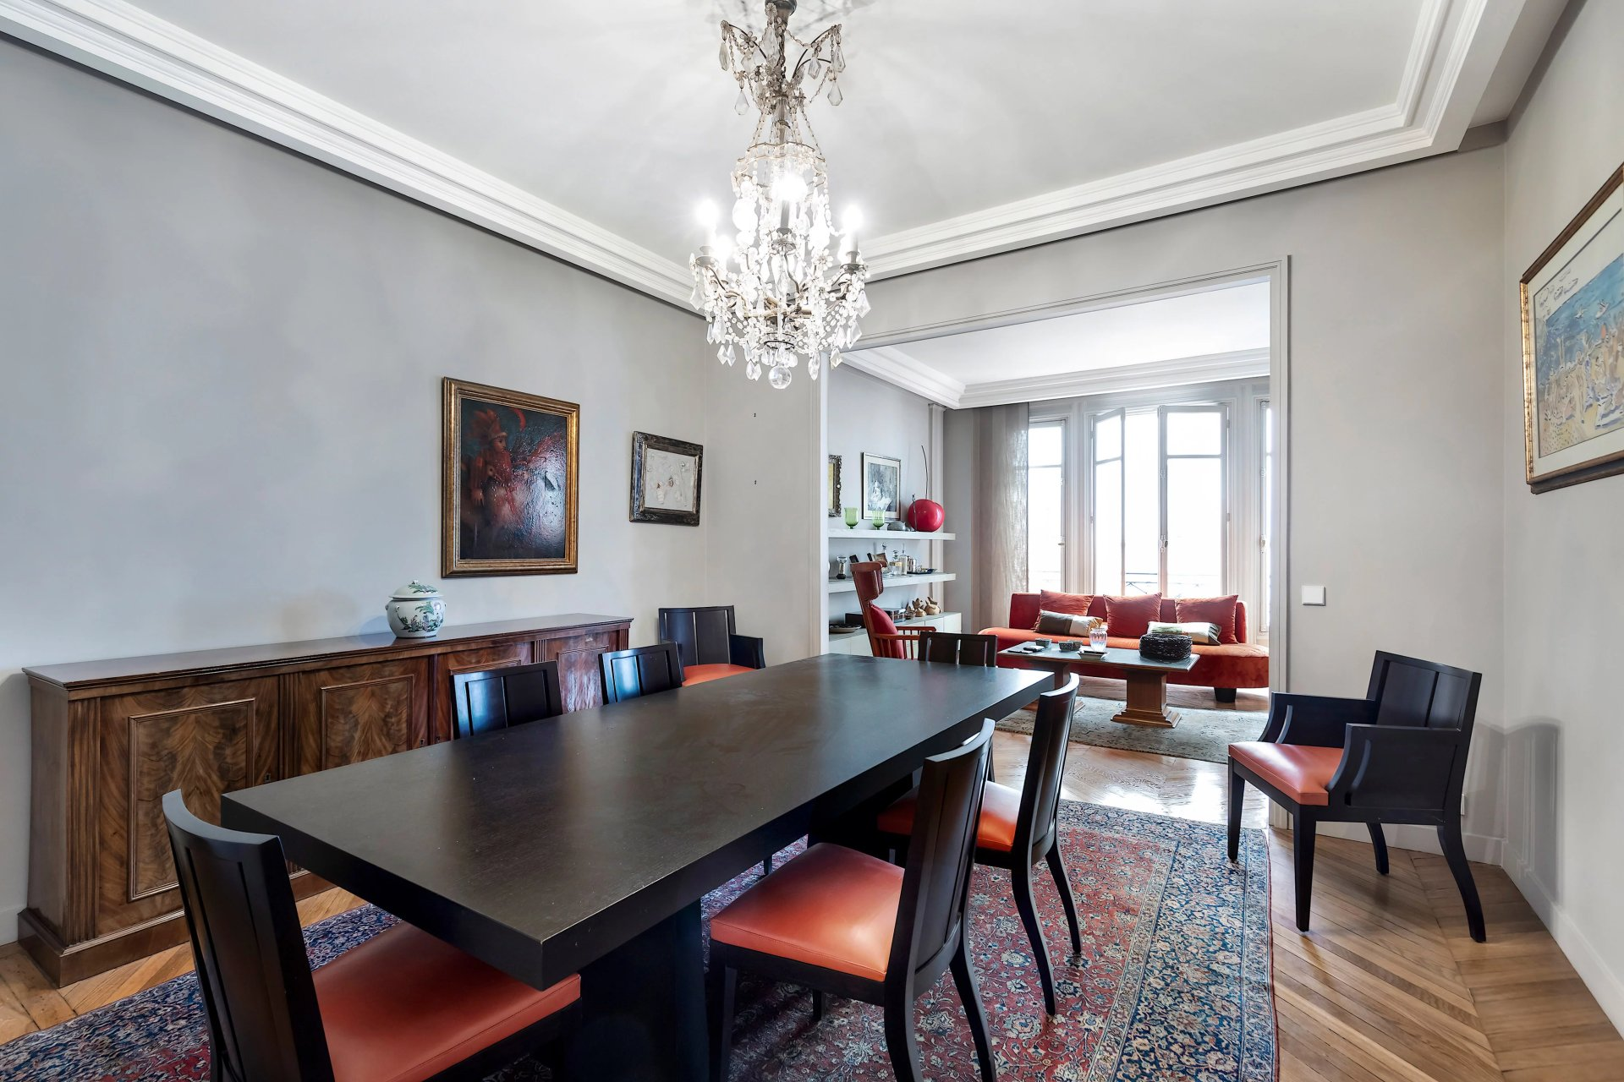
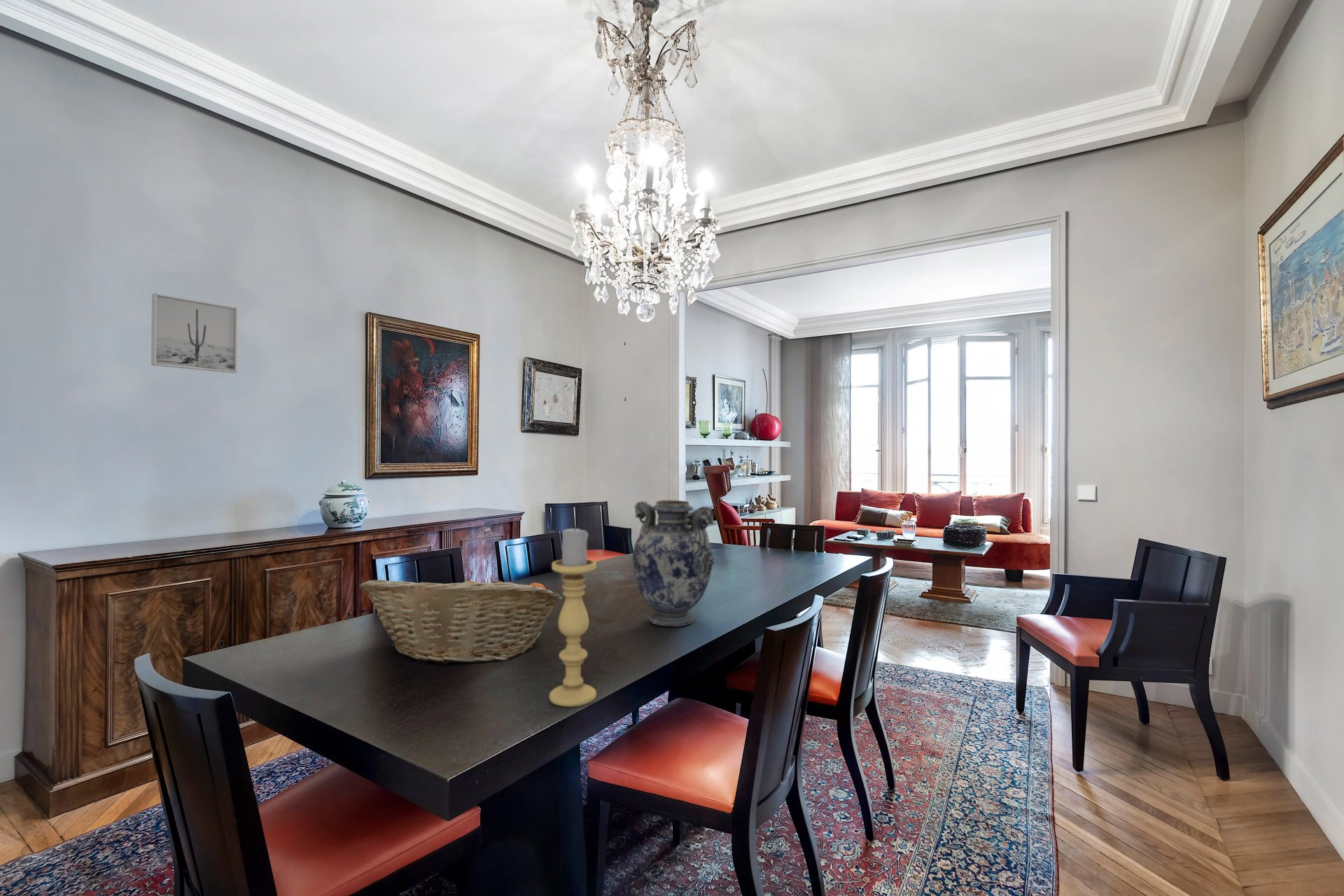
+ wall art (196, 335)
+ fruit basket (463, 607)
+ candle holder (573, 611)
+ vase (672, 561)
